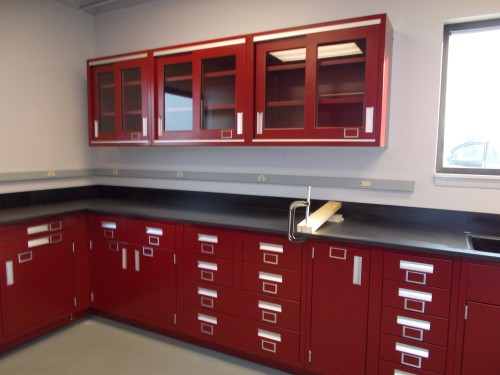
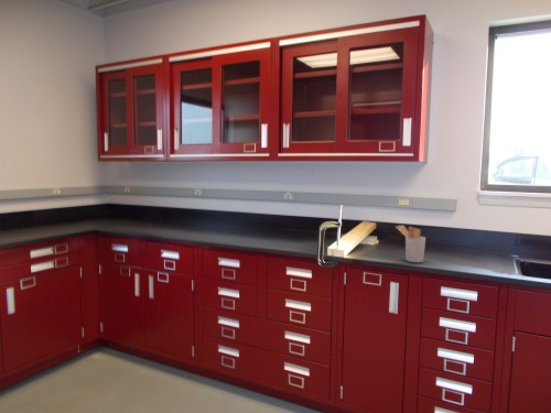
+ utensil holder (410, 242)
